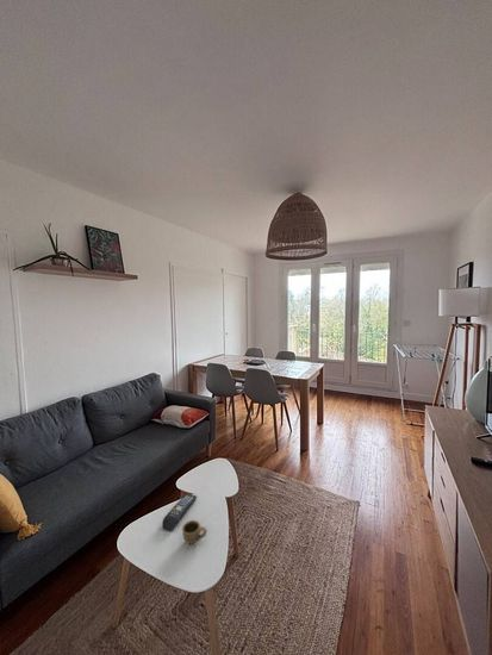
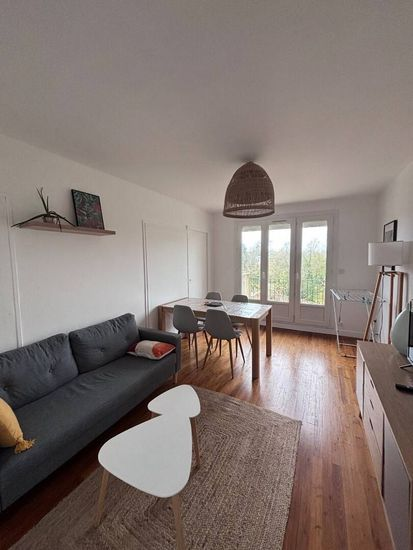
- remote control (180, 509)
- cup (194, 534)
